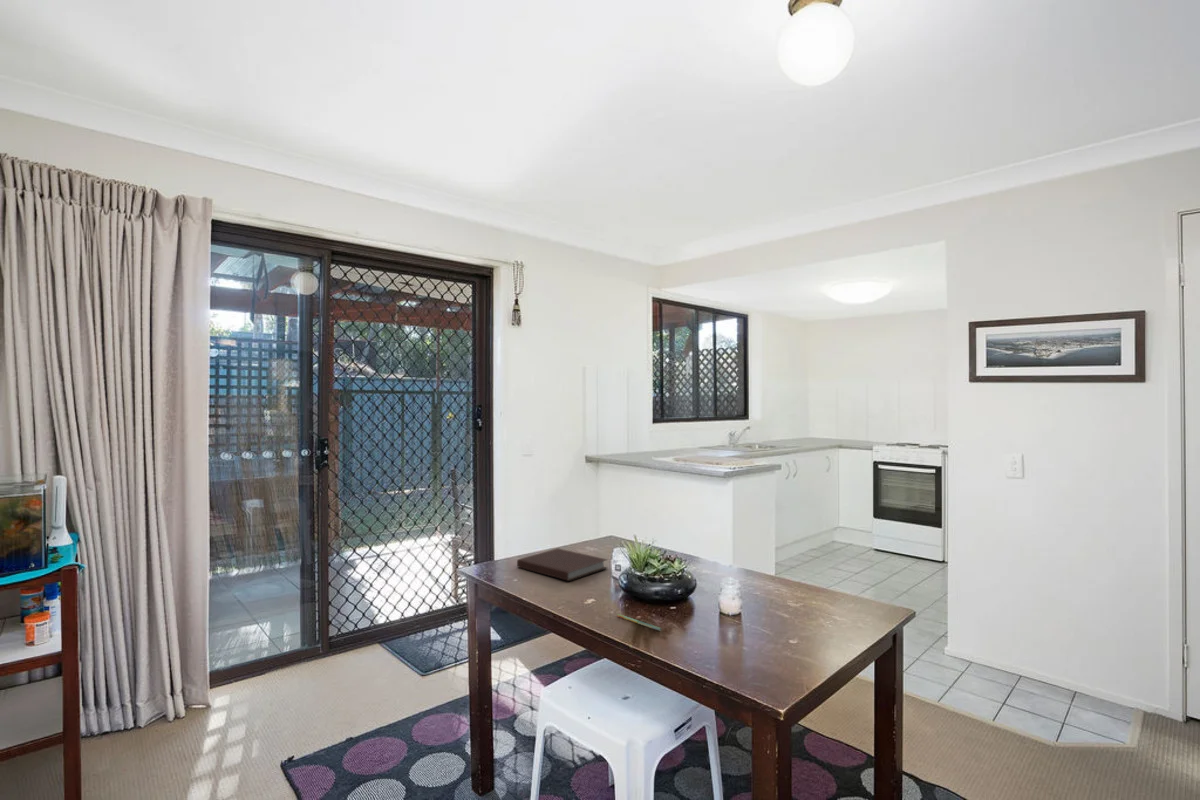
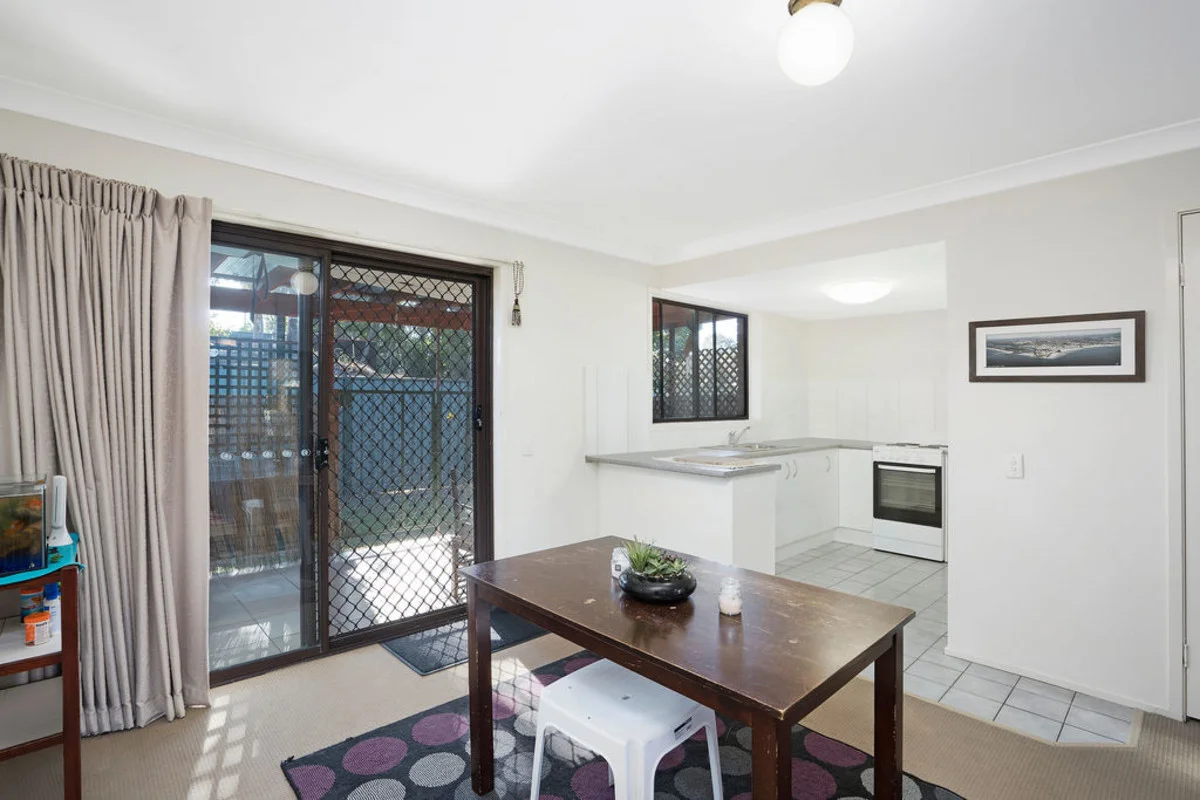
- pen (638, 622)
- notebook (562, 563)
